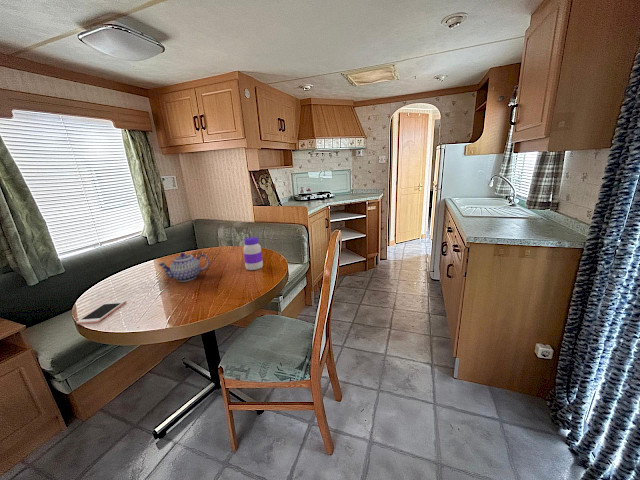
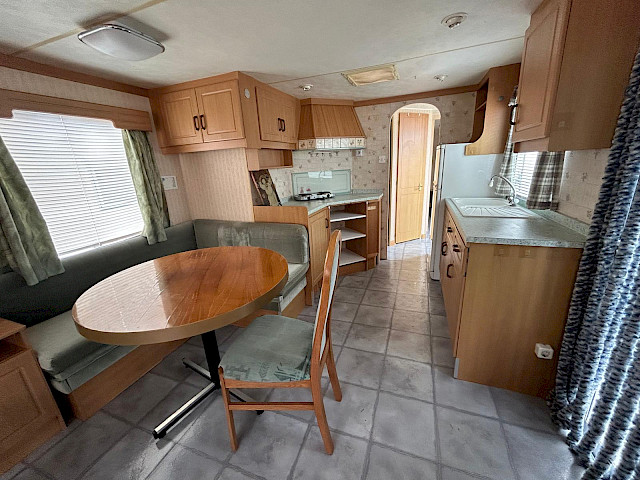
- teapot (185, 265)
- cell phone (103, 311)
- jar (252, 253)
